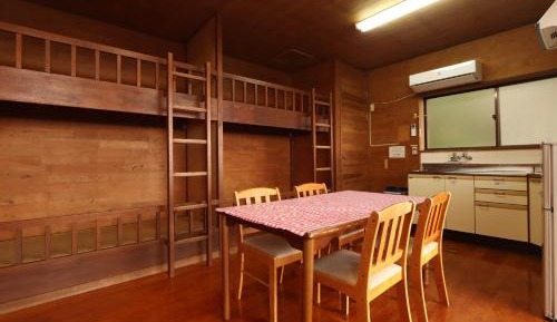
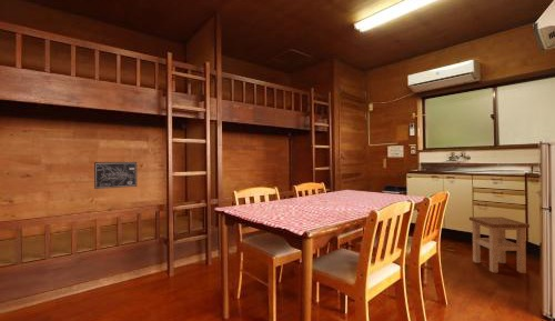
+ stool (497, 243)
+ wall art (117, 174)
